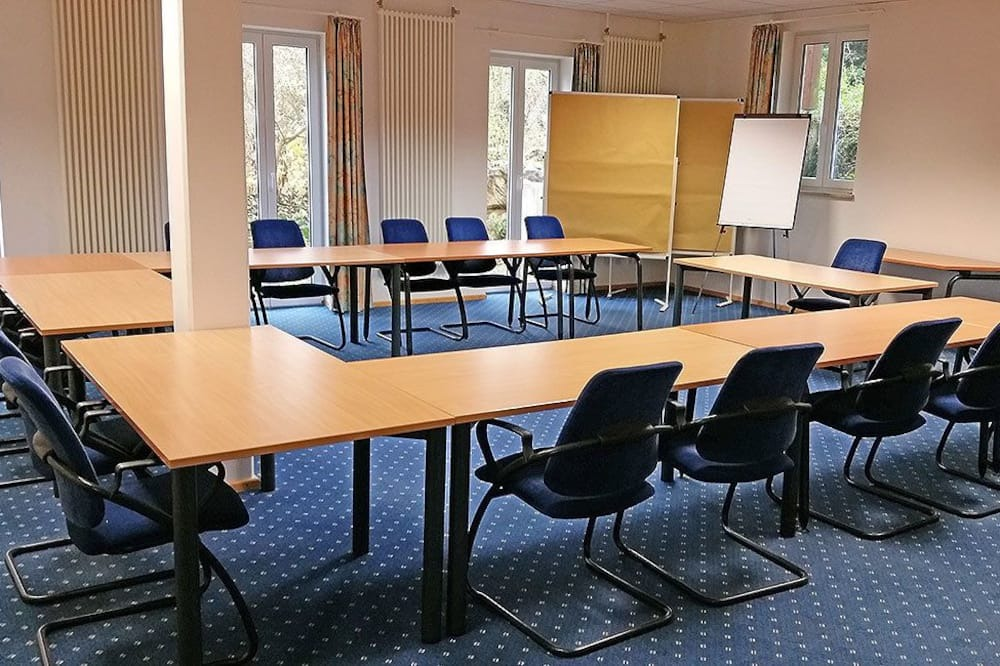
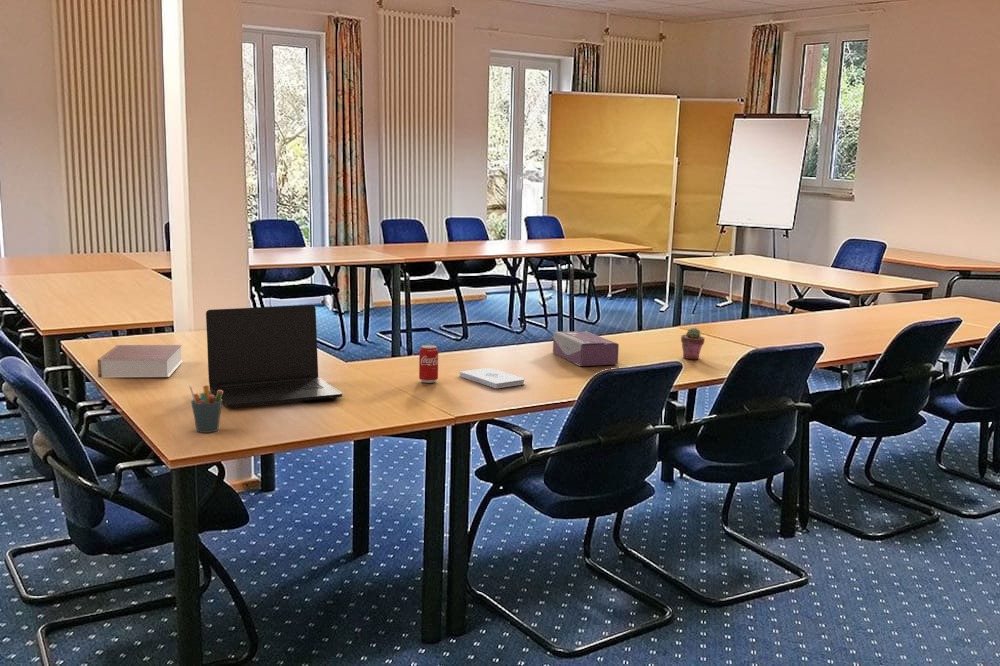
+ pen holder (206, 407)
+ book (142, 360)
+ laptop (273, 353)
+ tissue box (584, 347)
+ notepad (492, 377)
+ beverage can (428, 363)
+ potted succulent (692, 342)
